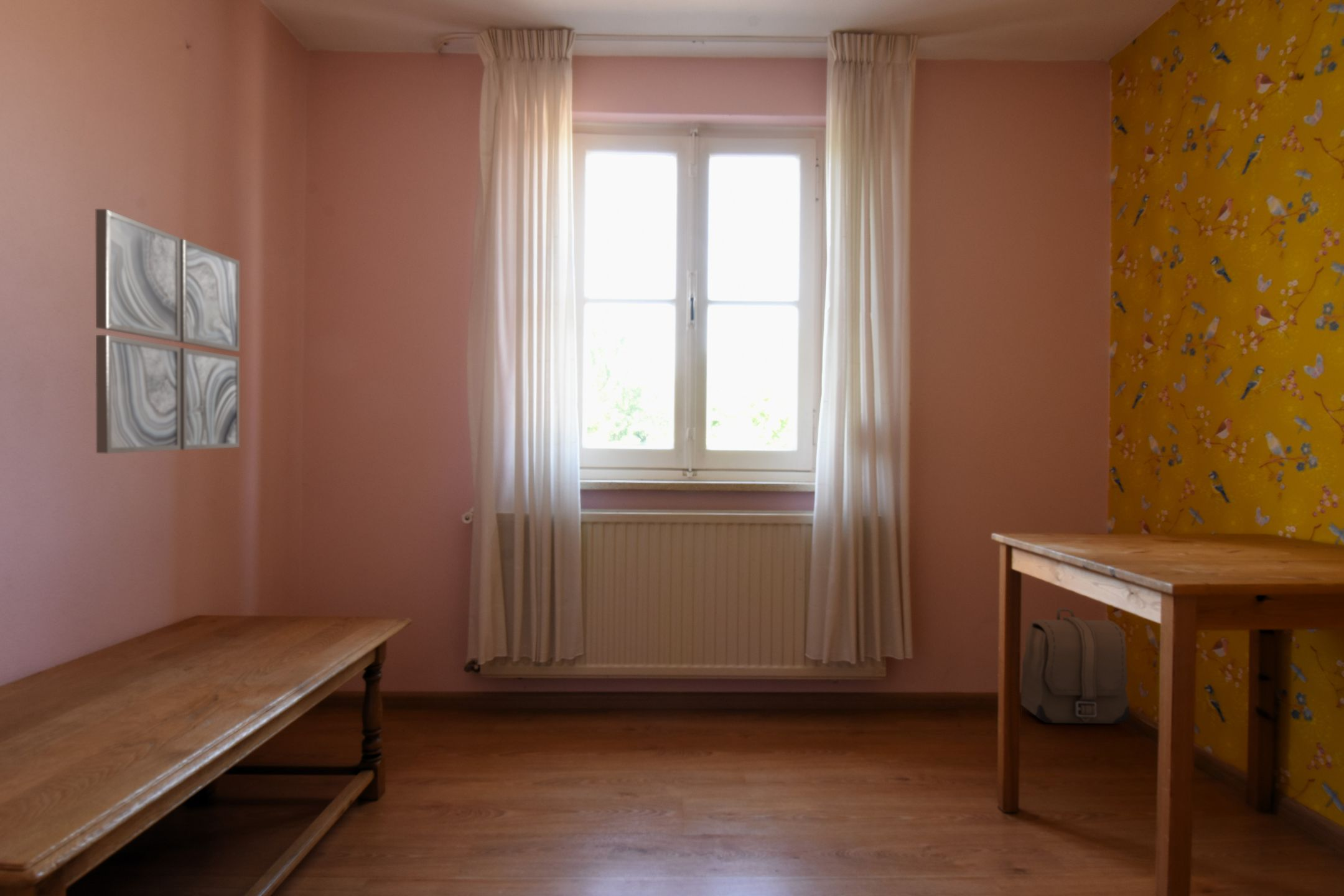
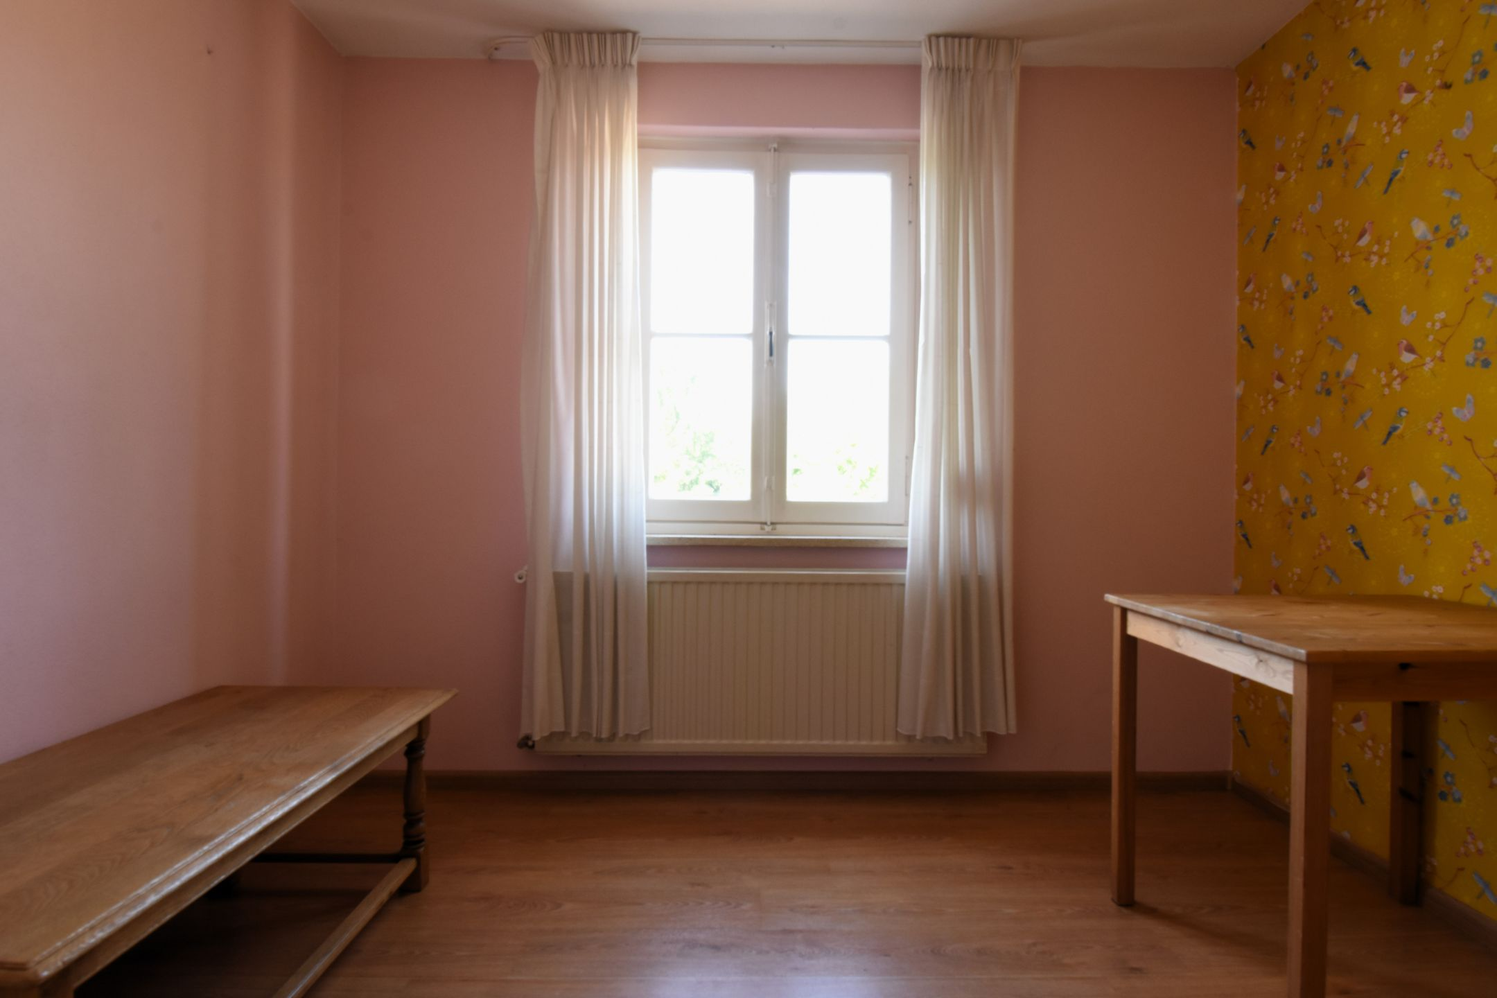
- backpack (1075, 666)
- wall art (177, 347)
